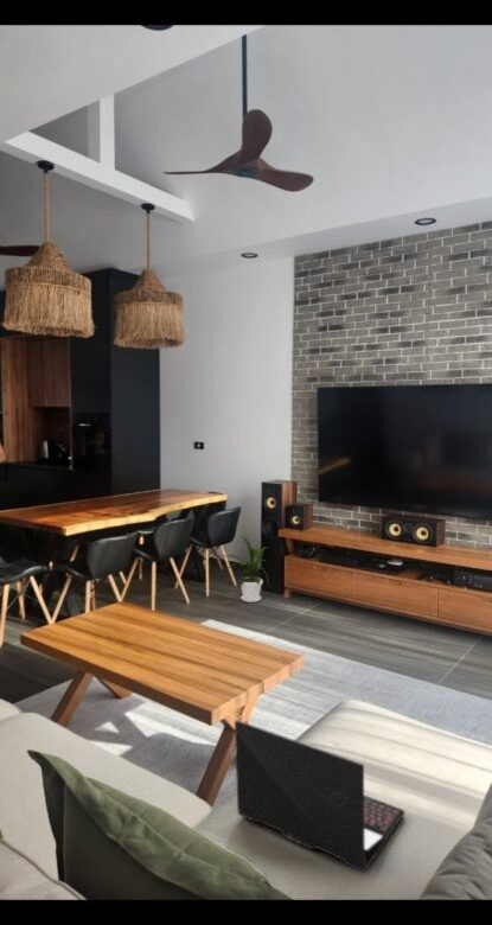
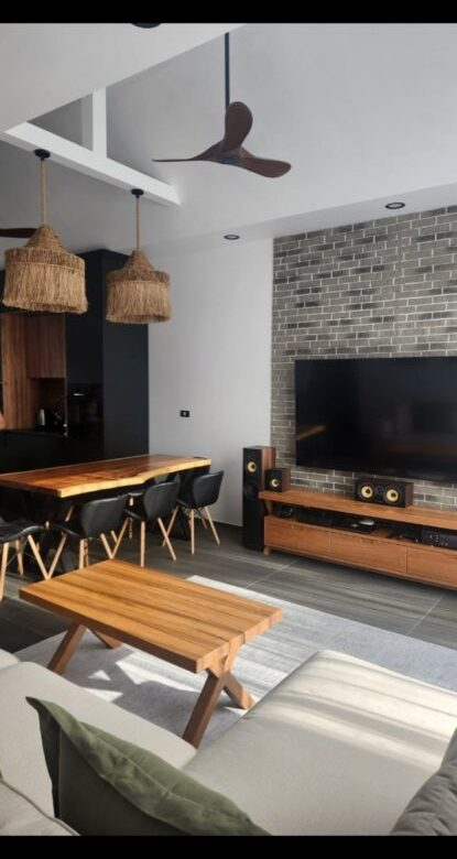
- house plant (249, 569)
- laptop (320, 768)
